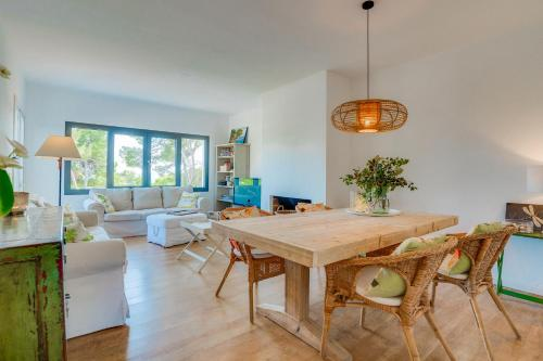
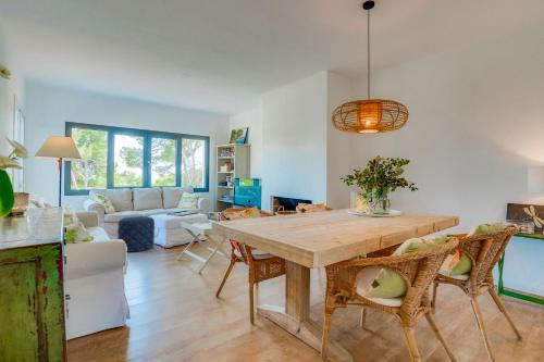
+ pouf (136, 233)
